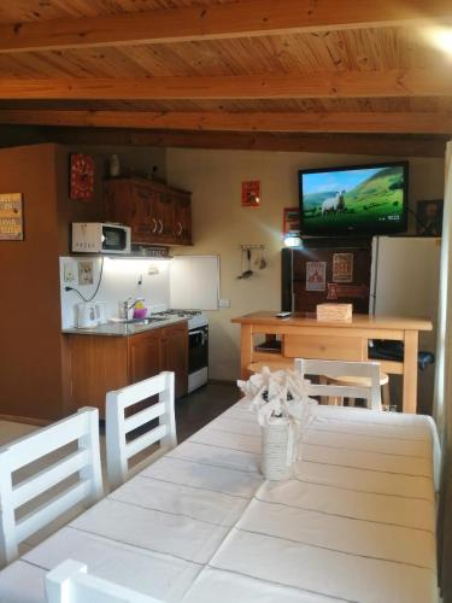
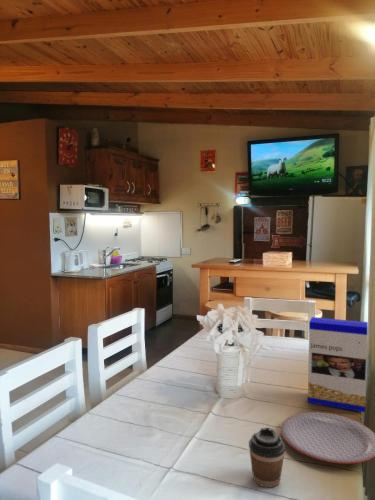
+ cereal box (337, 362)
+ coffee cup (266, 456)
+ plate (328, 437)
